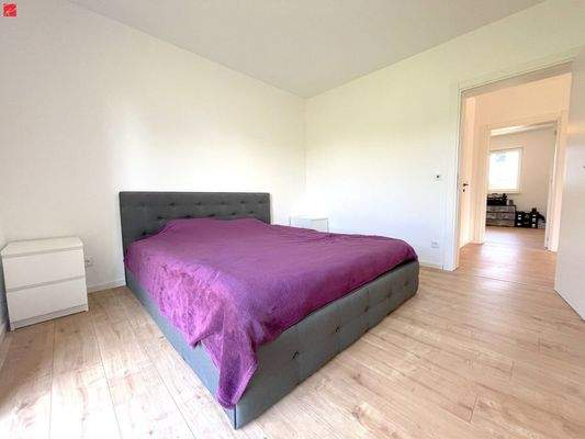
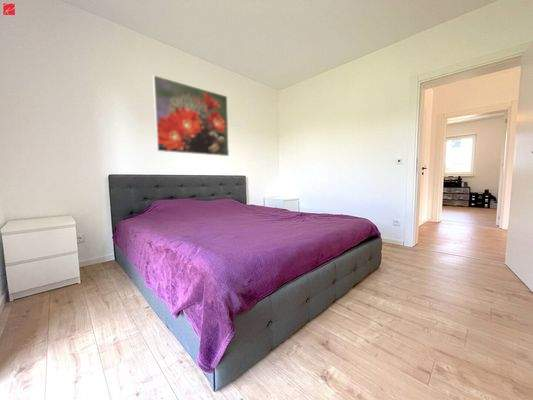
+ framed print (195, 120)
